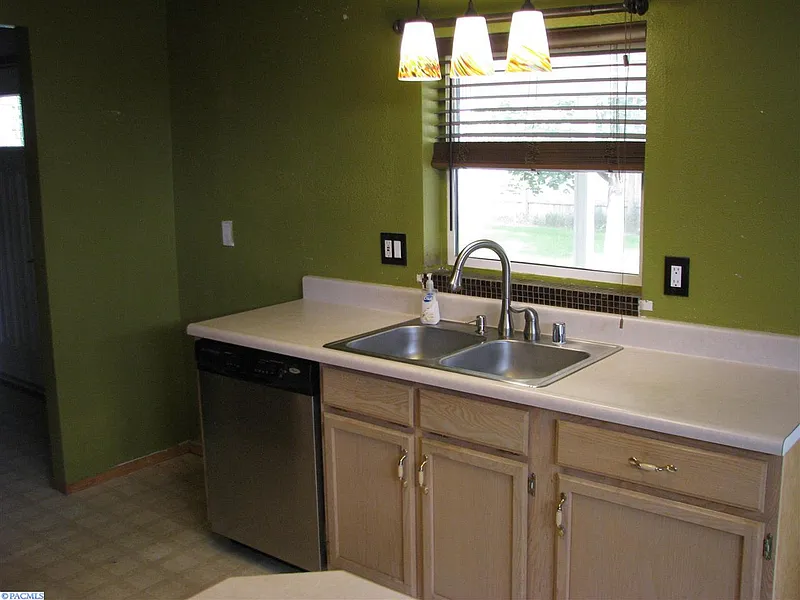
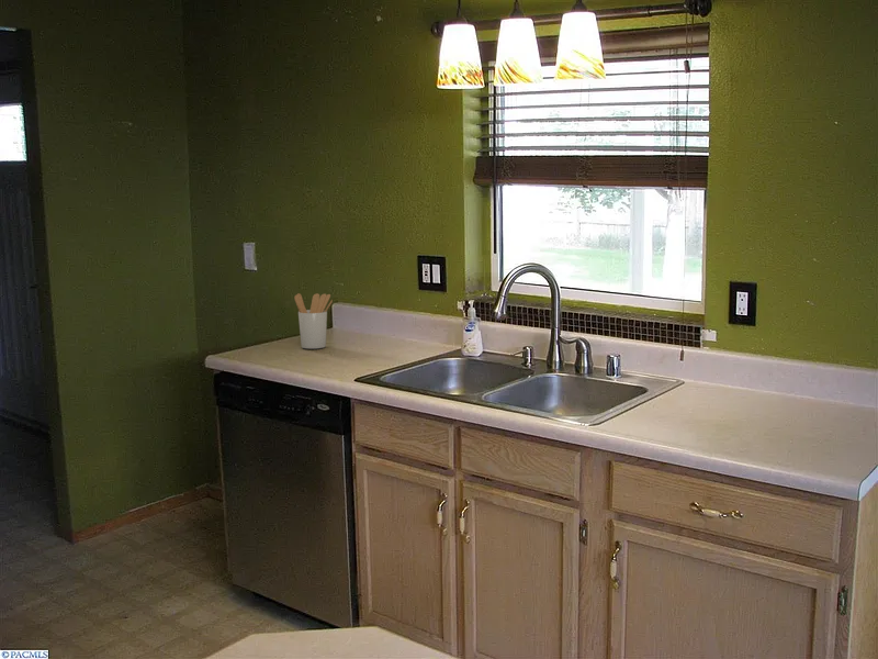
+ utensil holder (315, 319)
